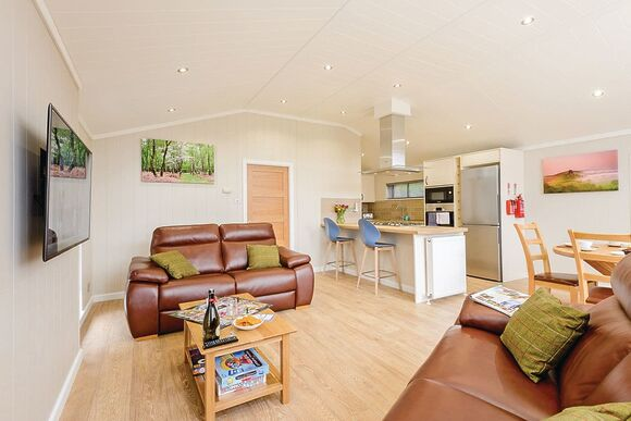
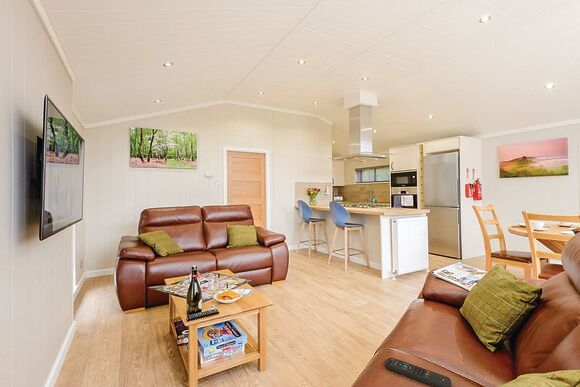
+ remote control (416, 372)
